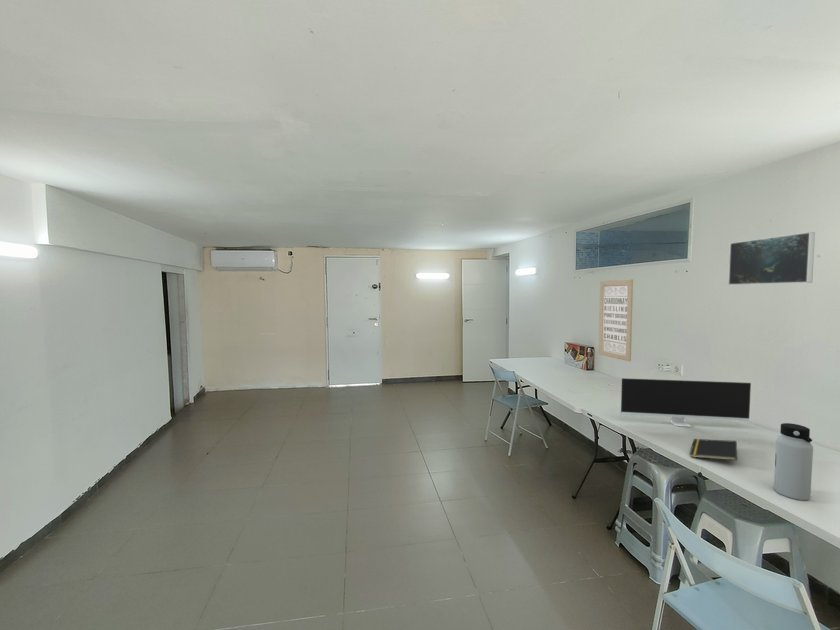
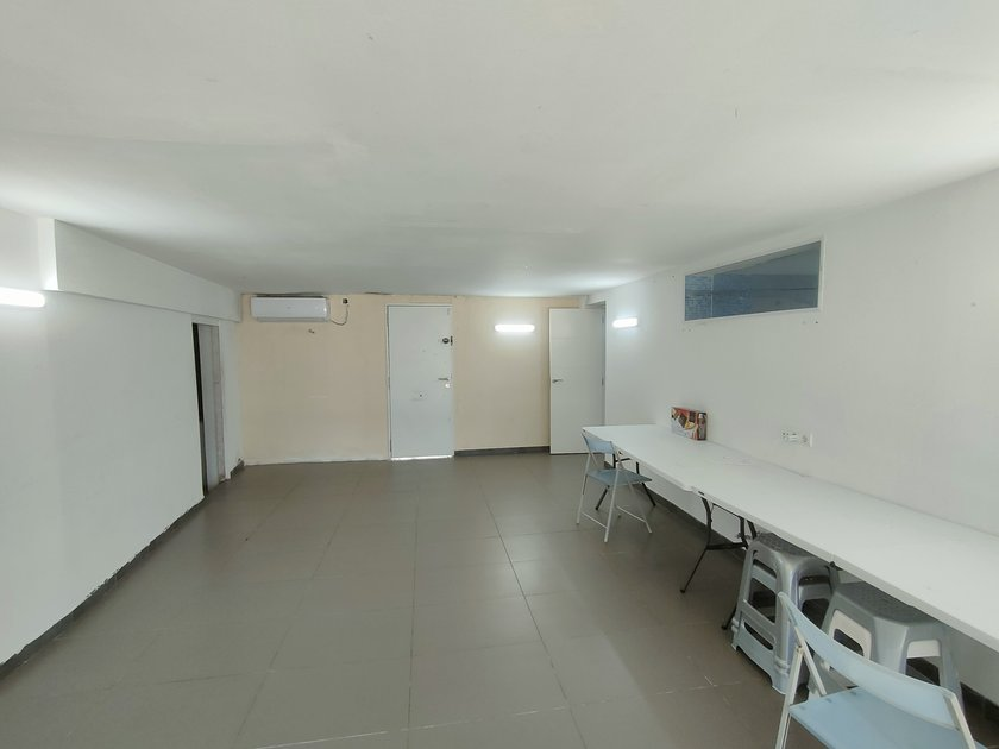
- notepad (713, 448)
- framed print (767, 261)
- wall art (614, 319)
- water bottle (793, 459)
- monitor (681, 401)
